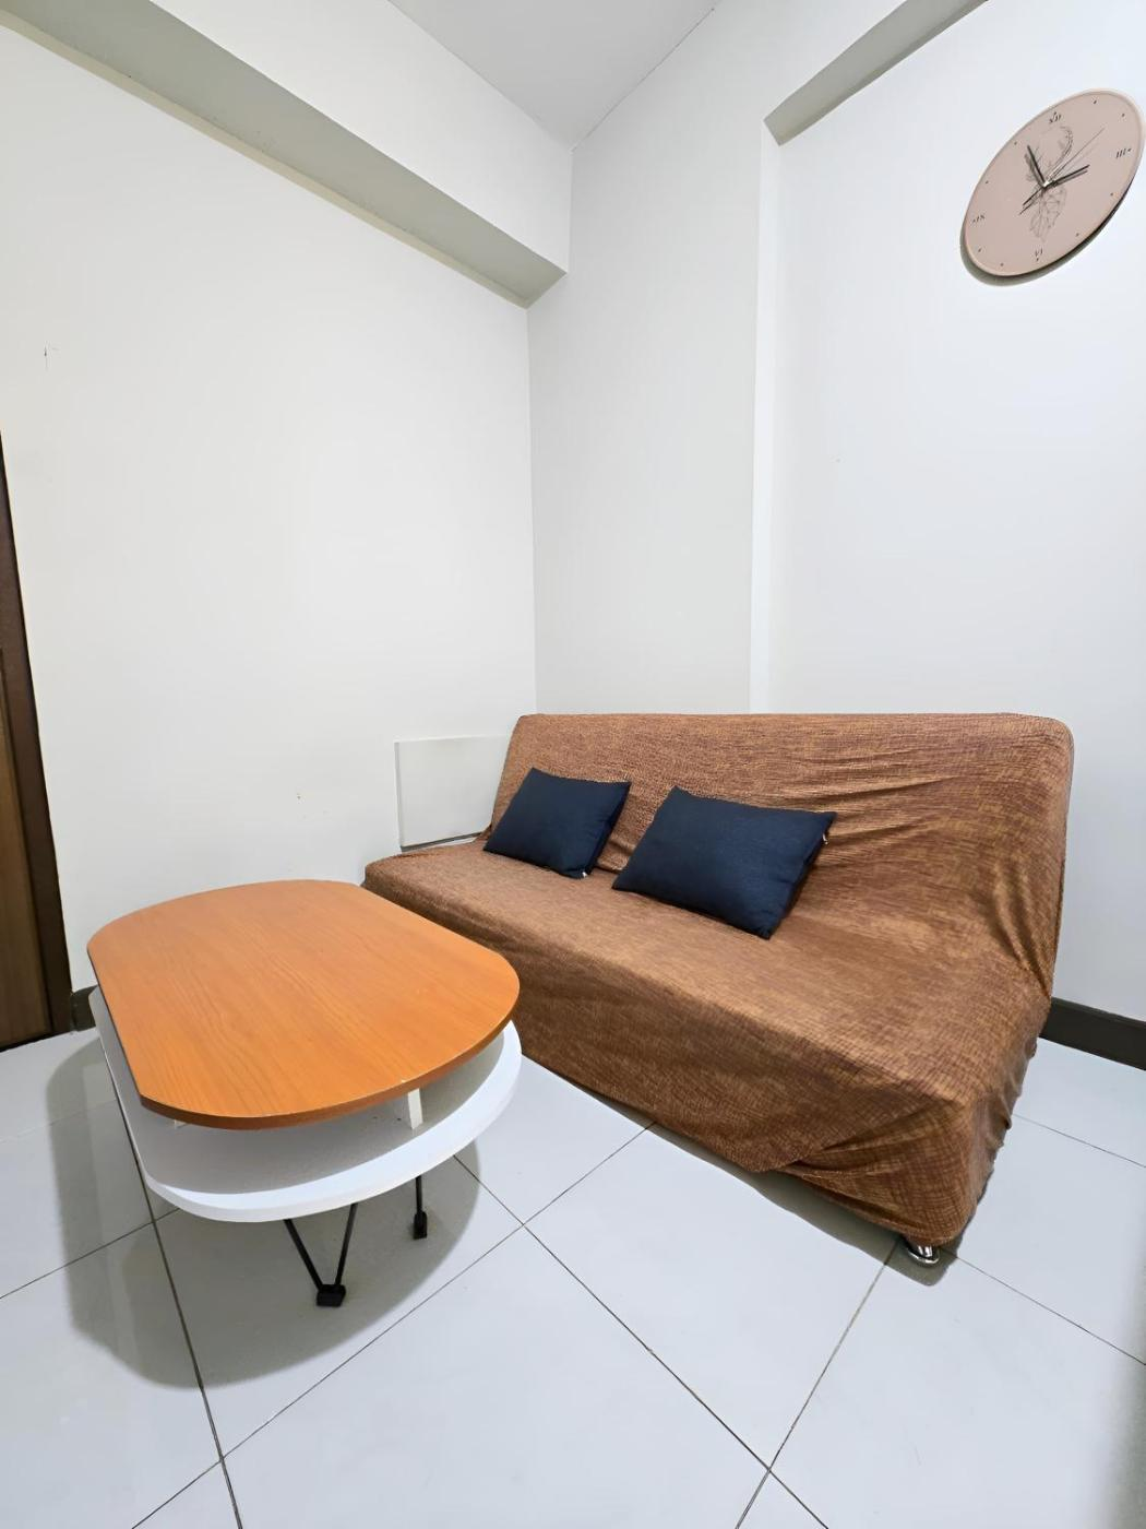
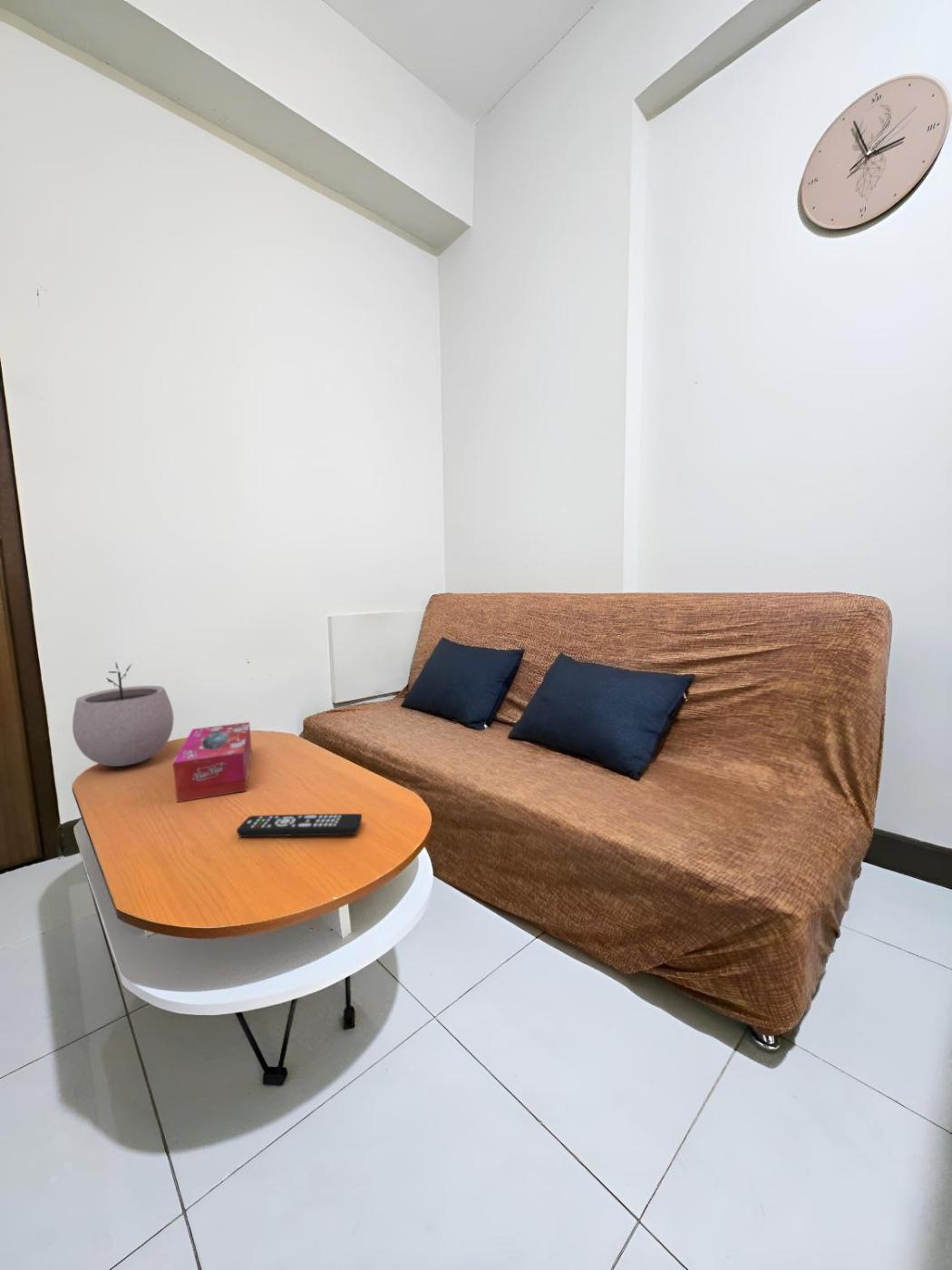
+ tissue box (217, 757)
+ plant pot (124, 712)
+ remote control (301, 826)
